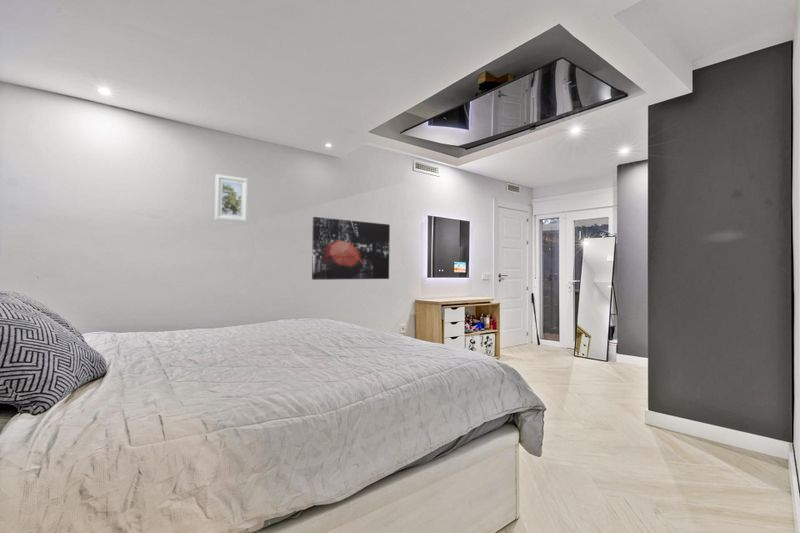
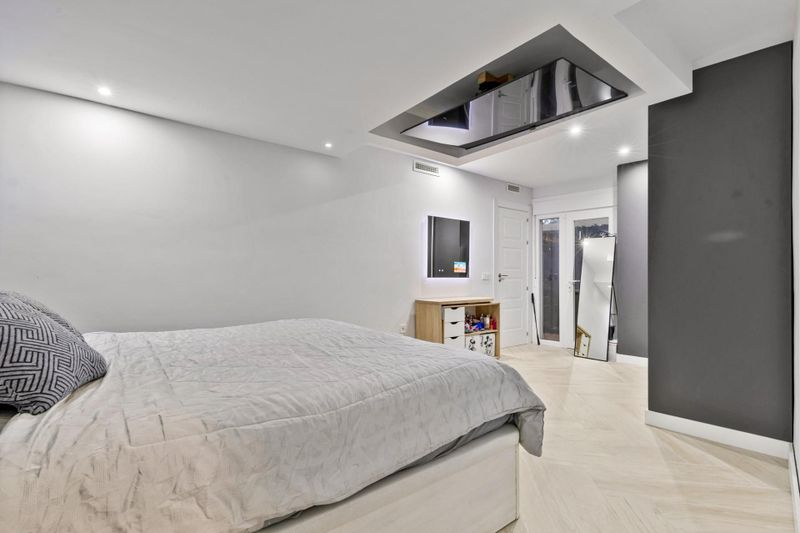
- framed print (231, 198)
- wall art (353, 250)
